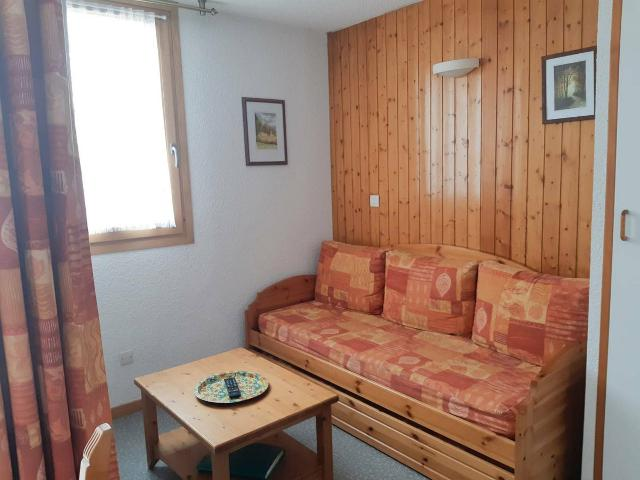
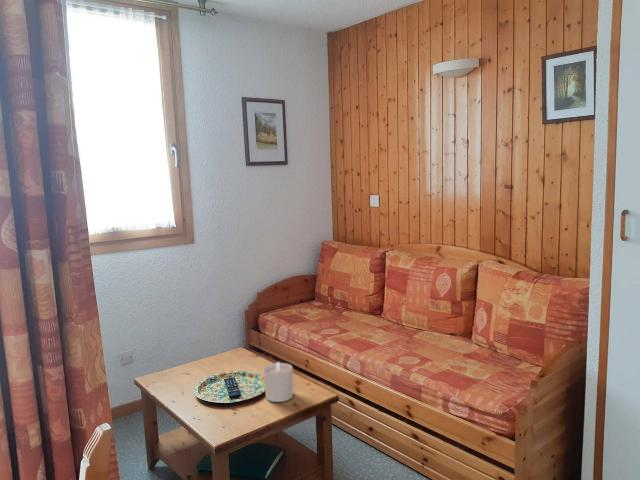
+ candle (278, 379)
